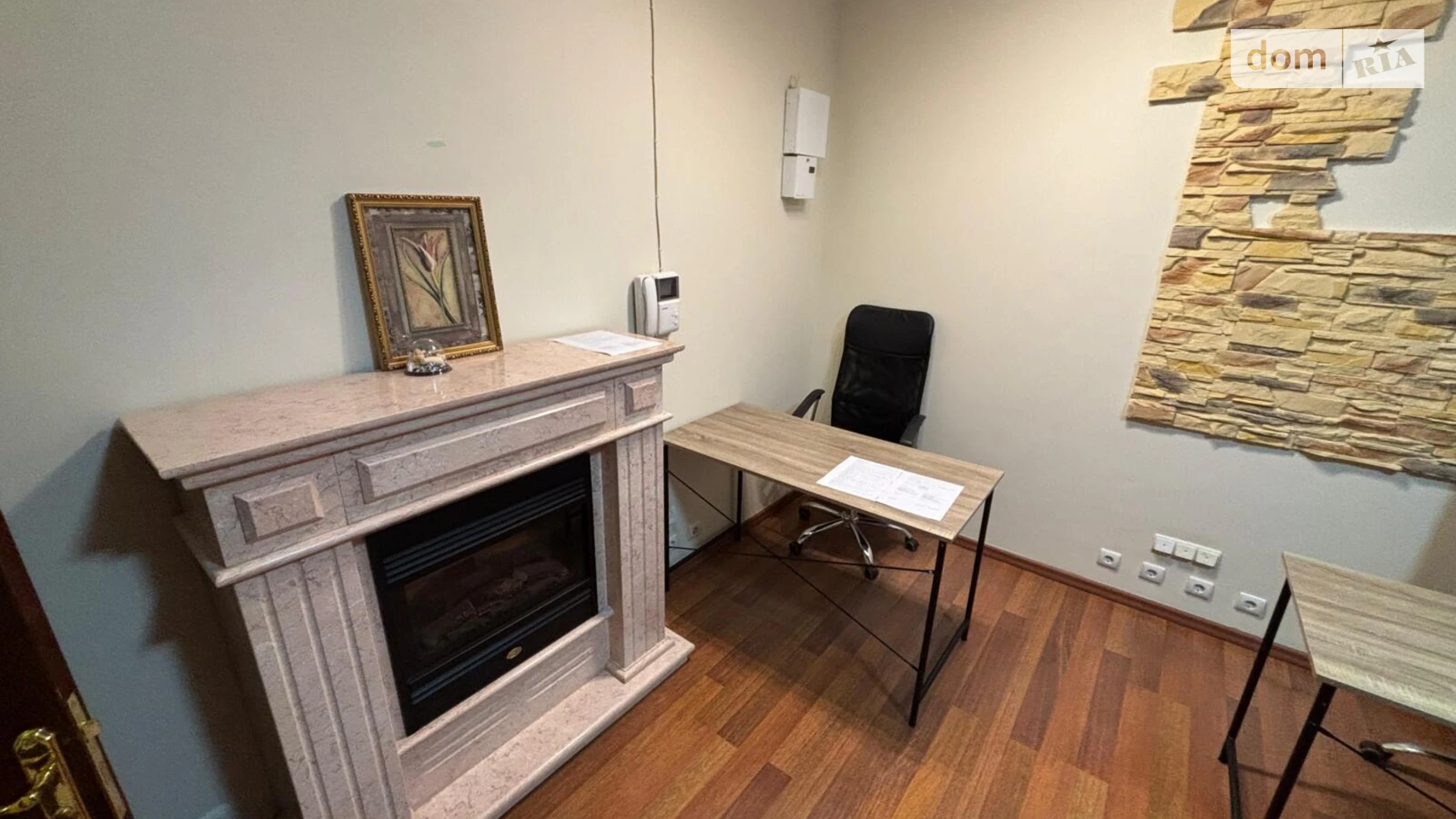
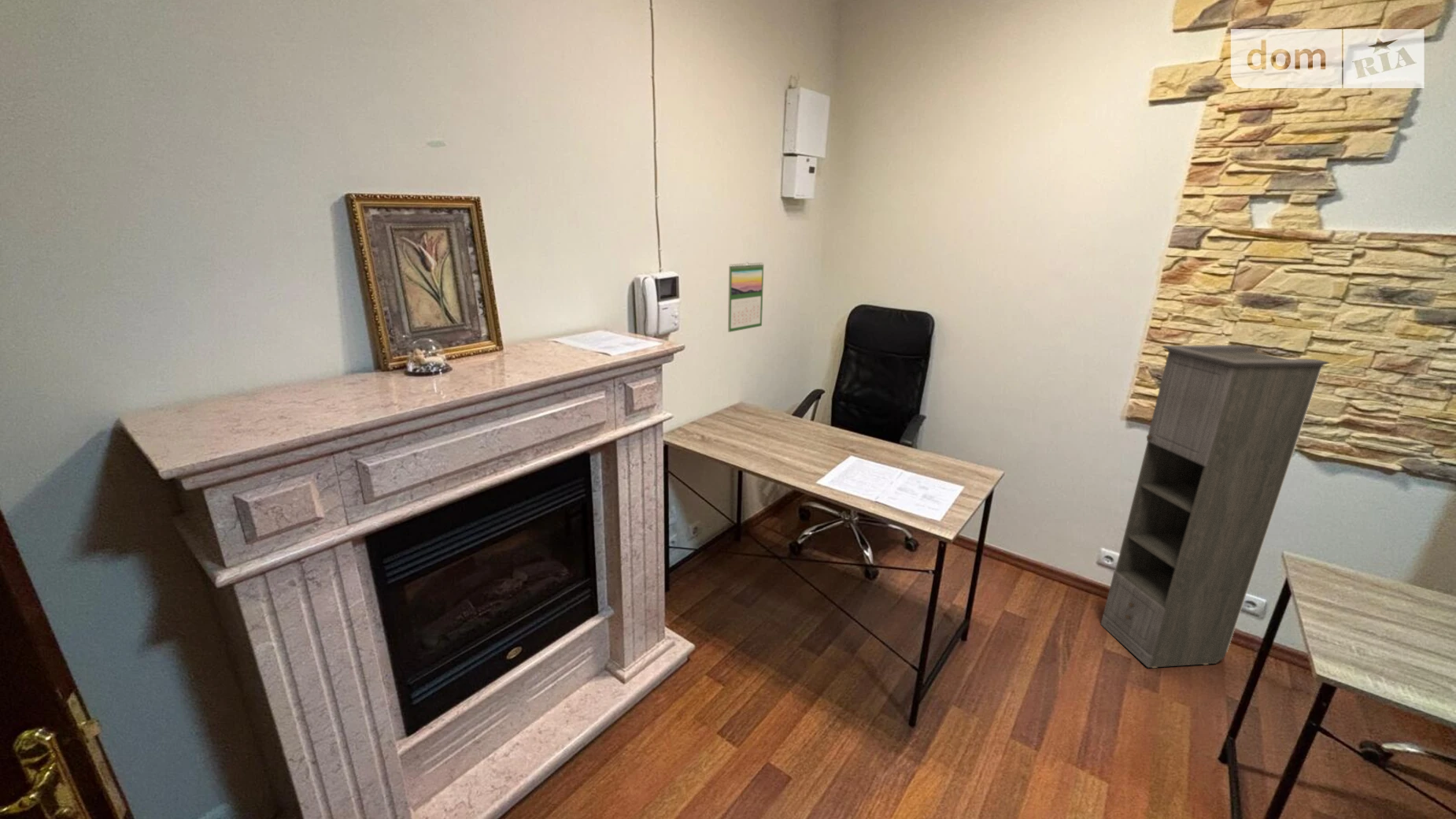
+ calendar (746, 295)
+ storage cabinet (1195, 510)
